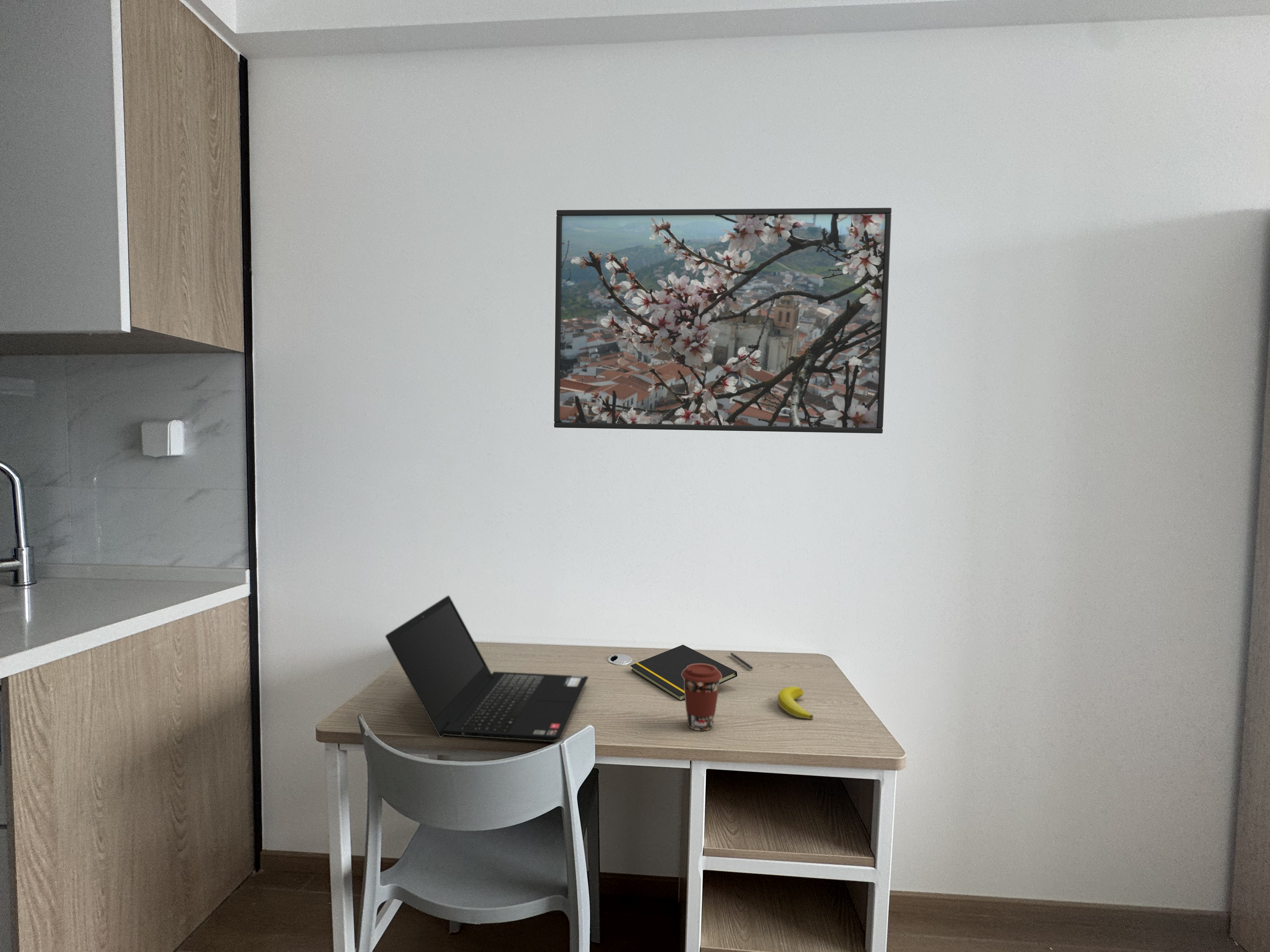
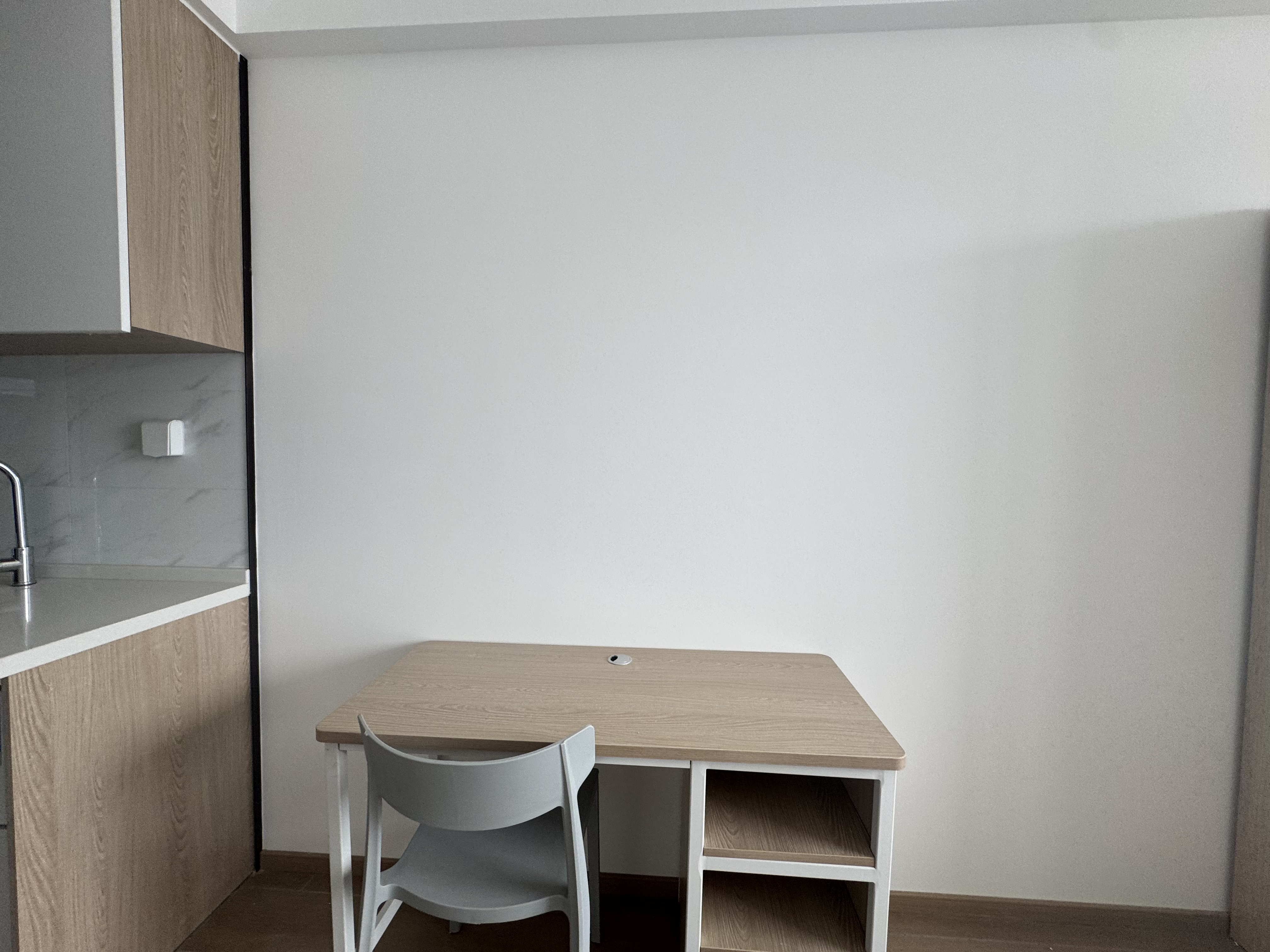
- notepad (682, 671)
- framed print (718, 321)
- pen (740, 660)
- laptop computer (496, 672)
- coffee cup (701, 697)
- banana (794, 701)
